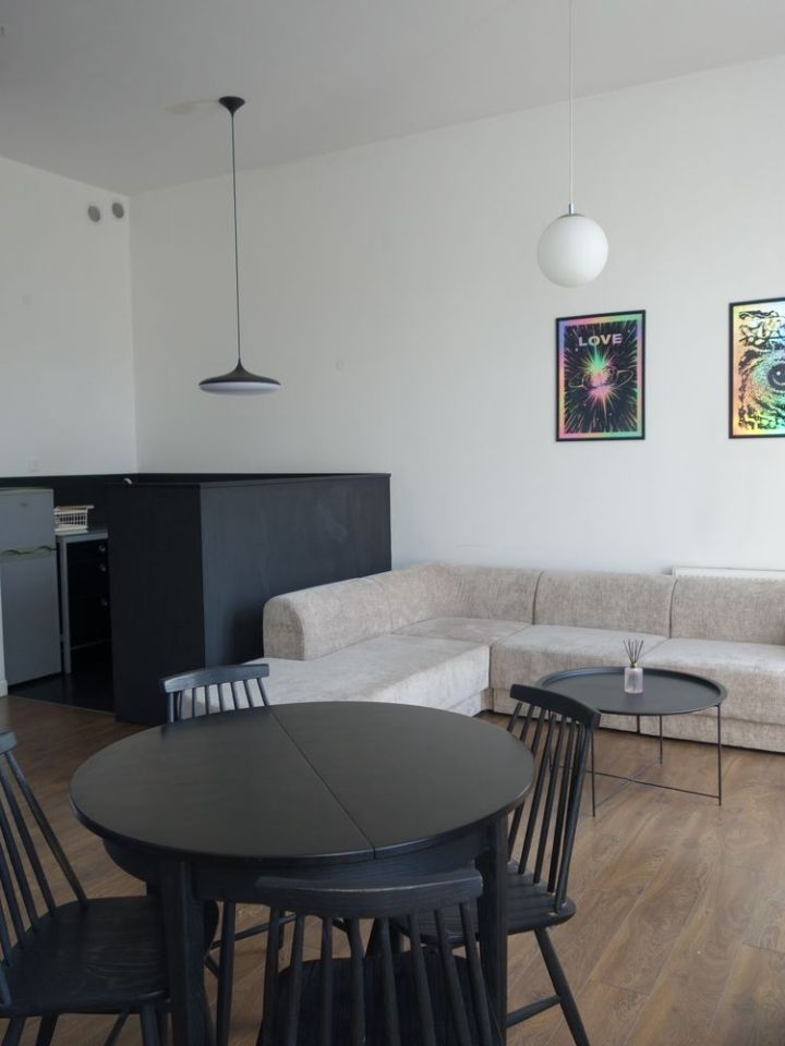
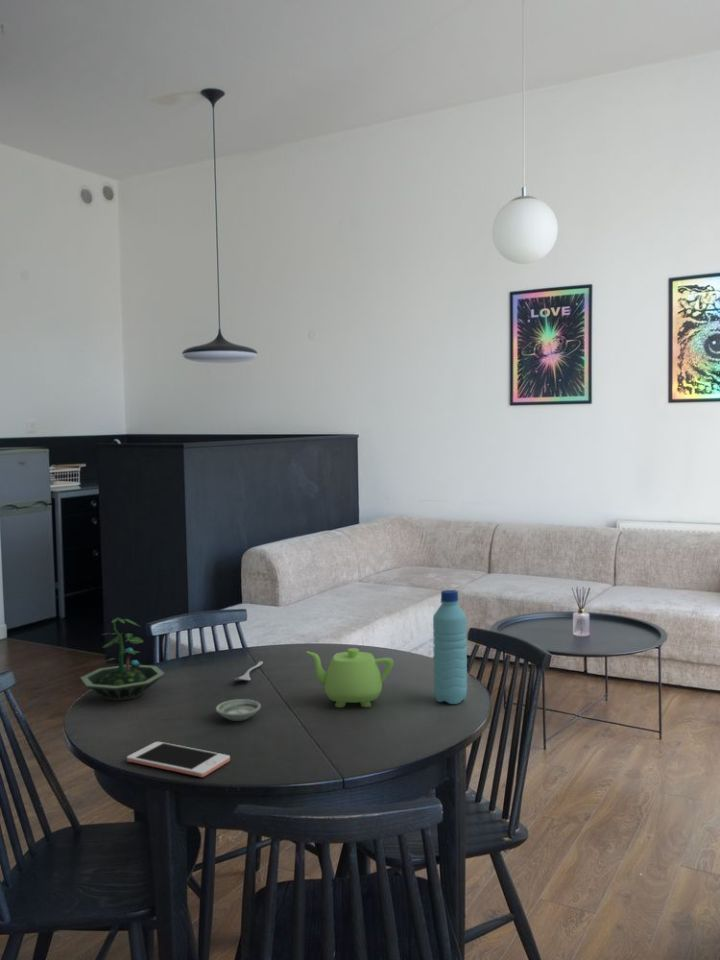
+ terrarium (121, 633)
+ water bottle (449, 645)
+ saucer (238, 711)
+ cell phone (178, 758)
+ teapot (350, 675)
+ spoon (250, 669)
